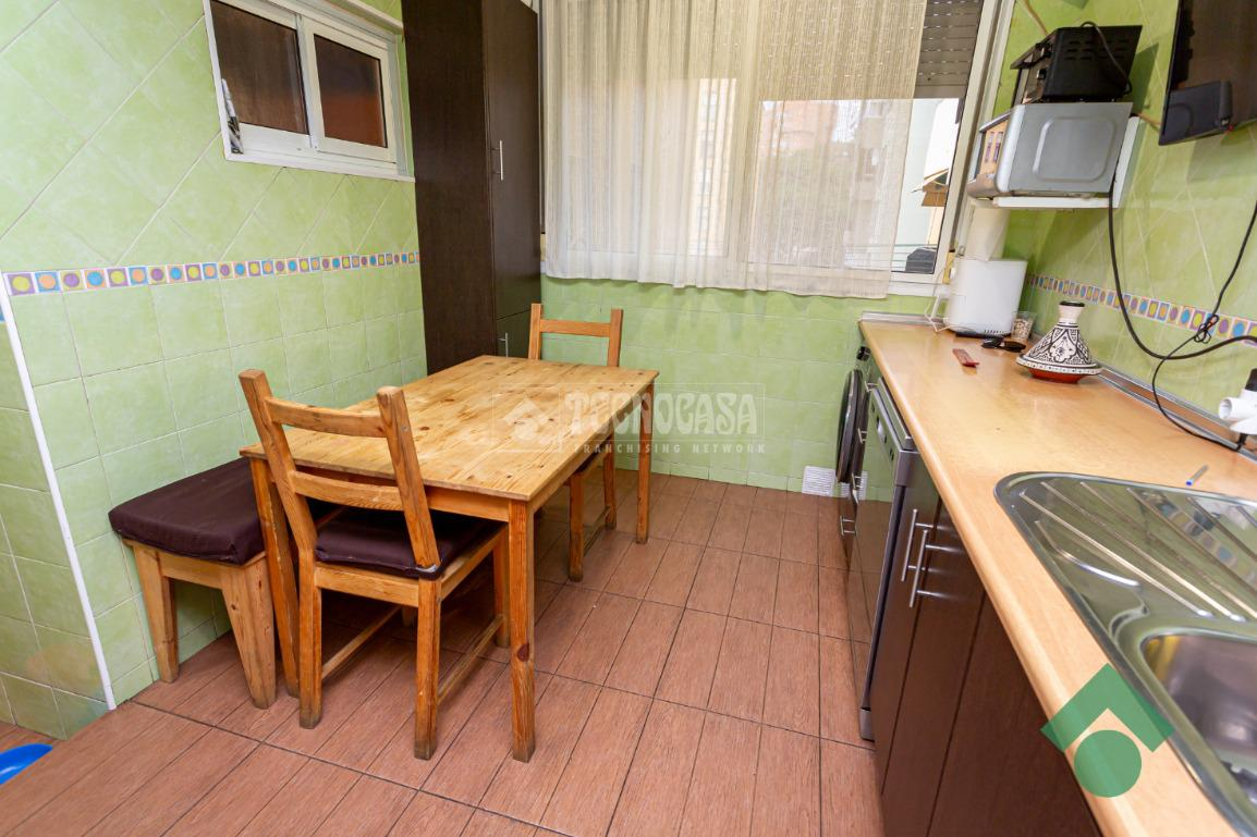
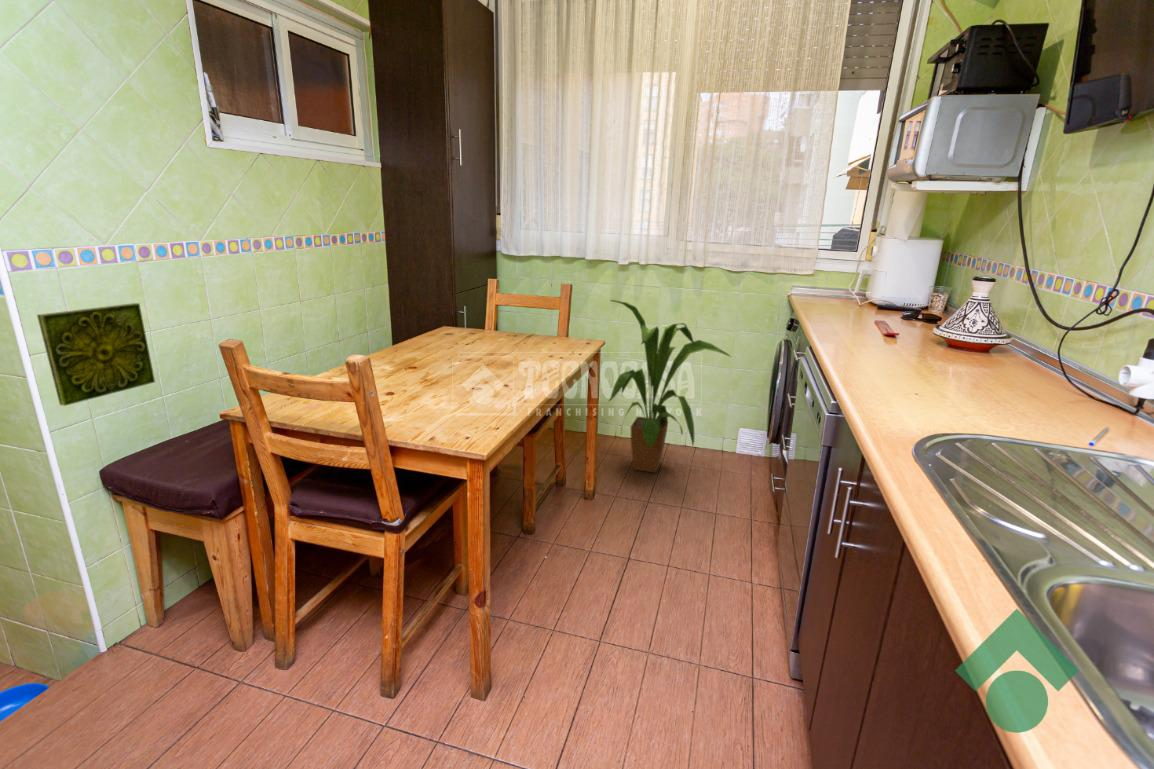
+ decorative tile (101, 351)
+ house plant (667, 390)
